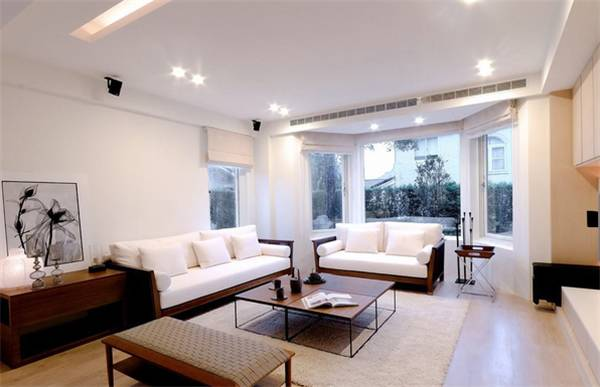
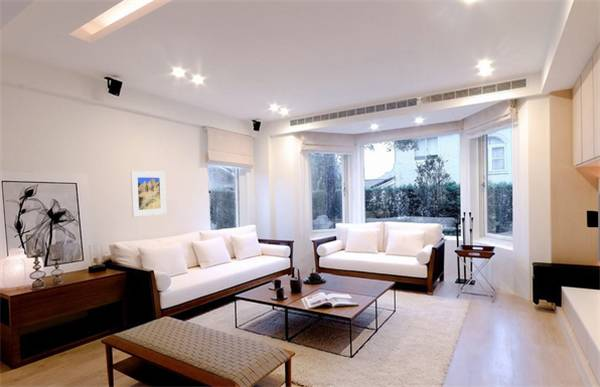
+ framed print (149, 193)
